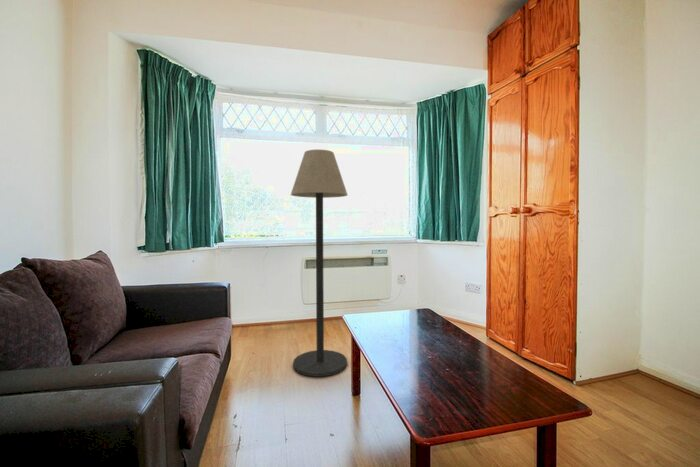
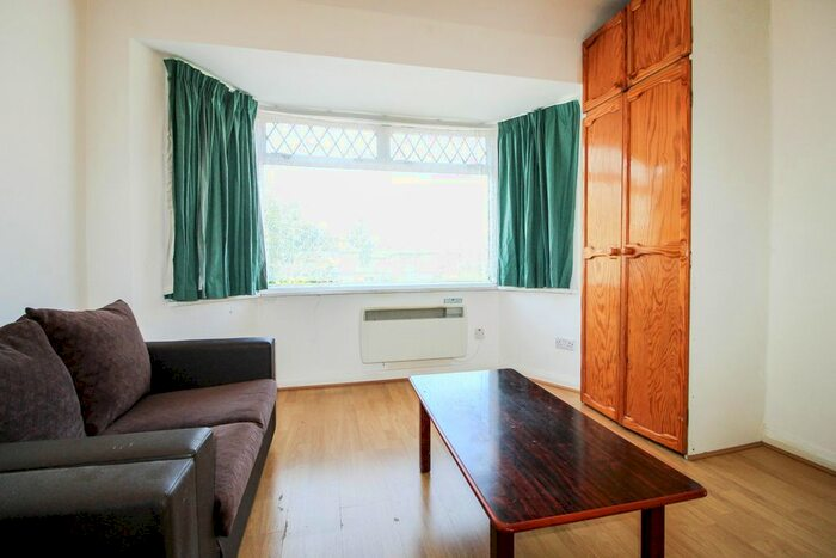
- floor lamp (319, 259)
